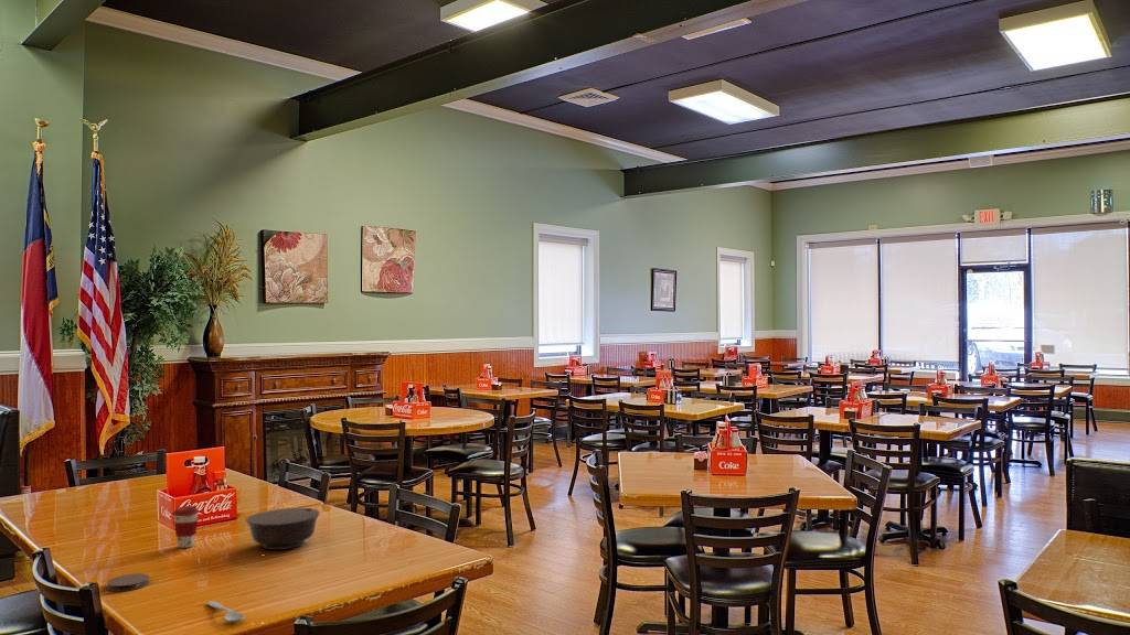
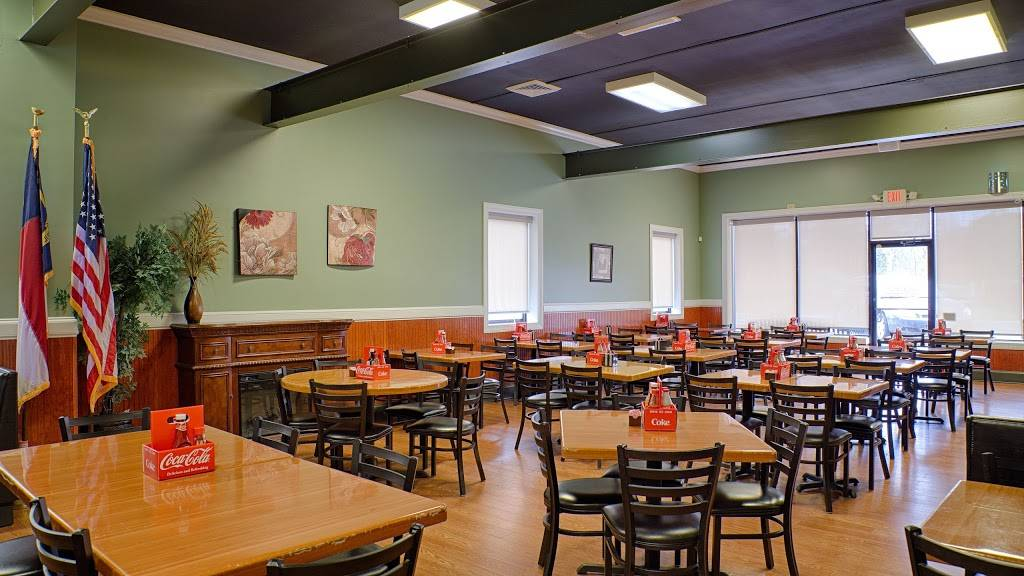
- bowl (282, 529)
- coffee cup (185, 527)
- coaster (128, 582)
- spoon (224, 609)
